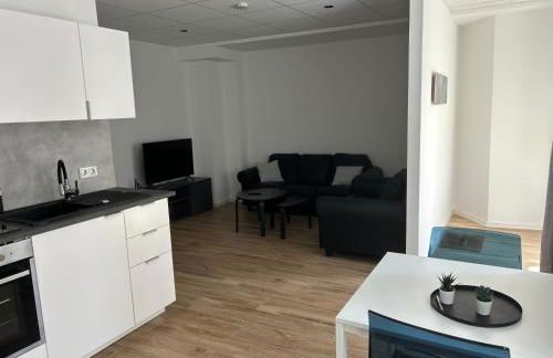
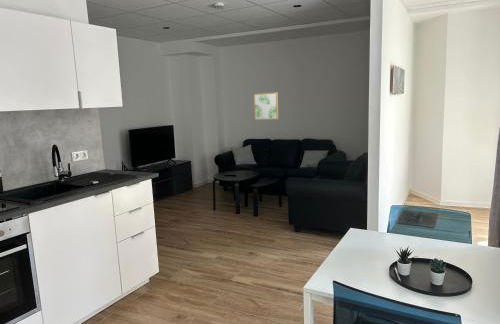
+ wall art (265, 106)
